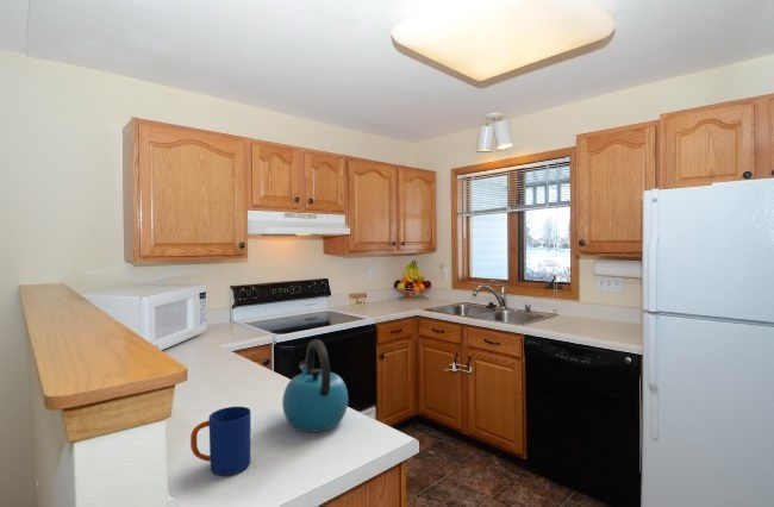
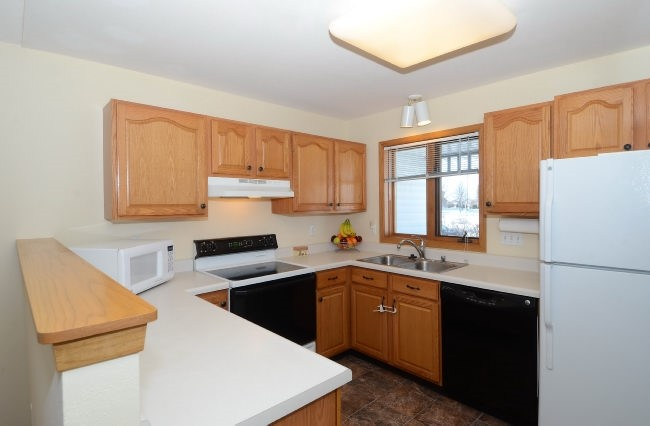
- kettle (314, 380)
- mug (221, 442)
